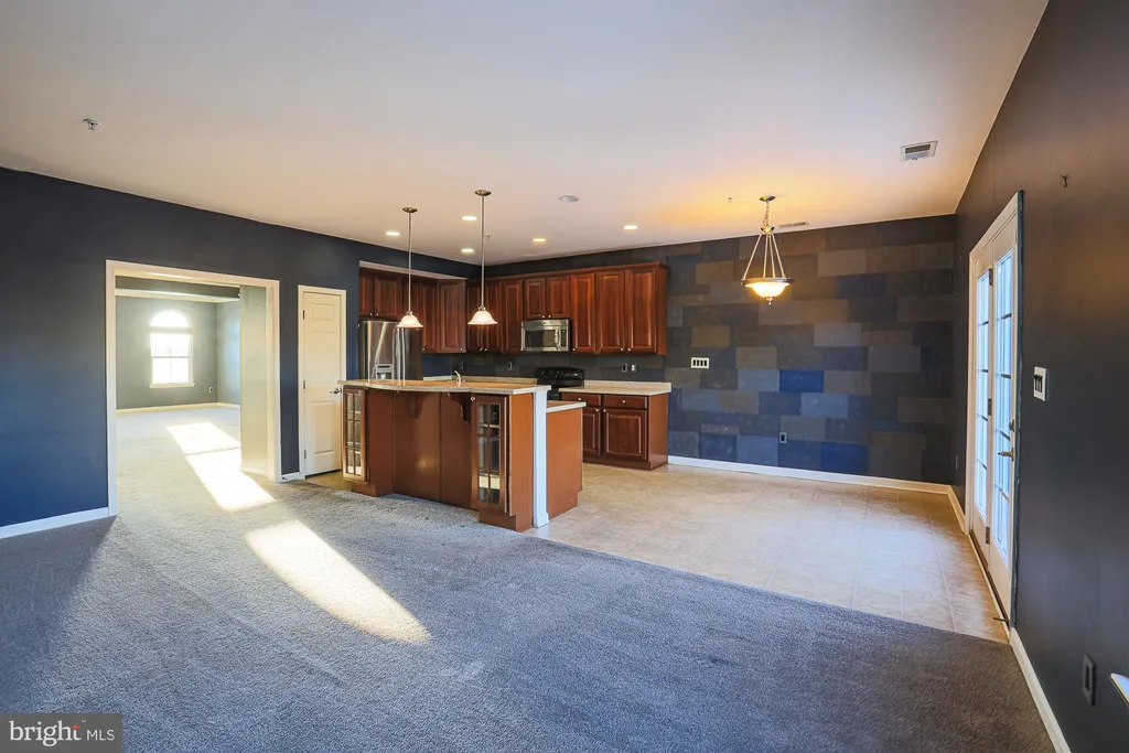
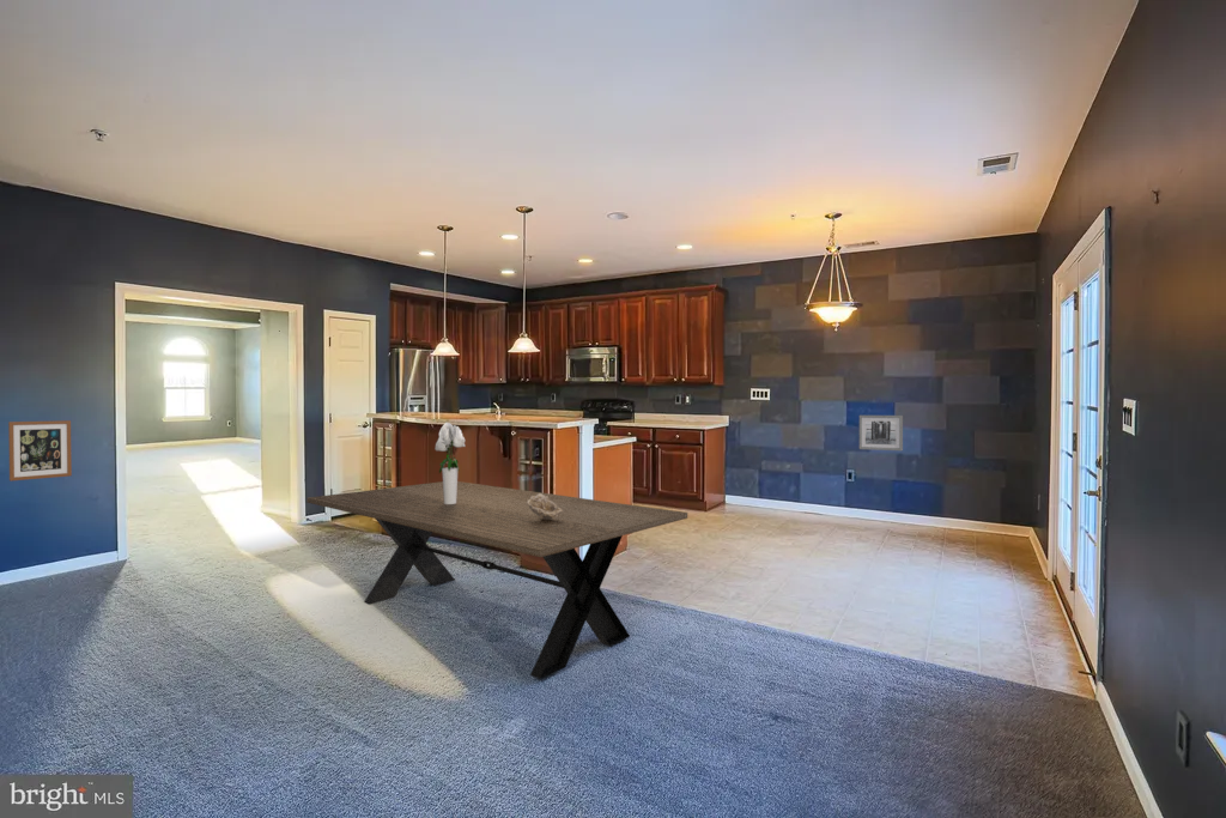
+ dining table (482, 562)
+ wall art (880, 432)
+ wall art (41, 449)
+ decorative bowl (544, 507)
+ bouquet (449, 461)
